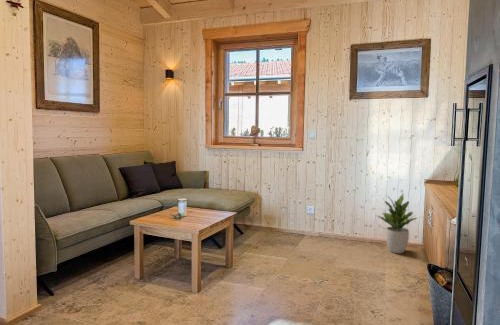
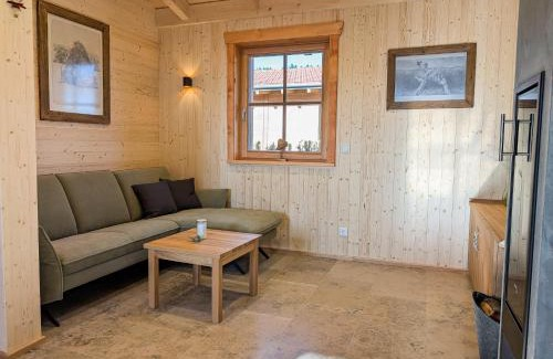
- potted plant (396, 222)
